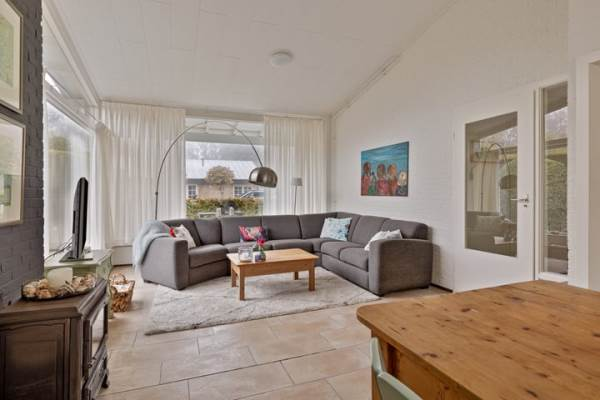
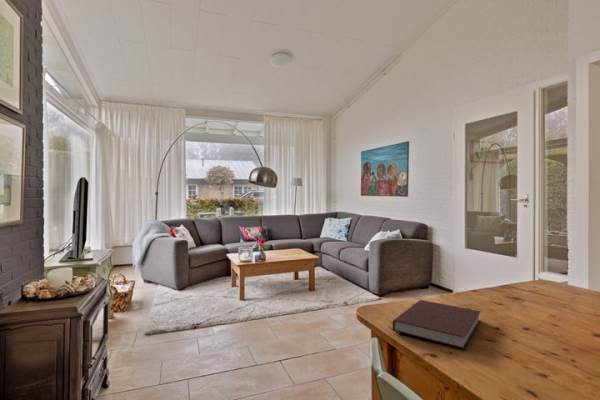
+ notebook (438, 320)
